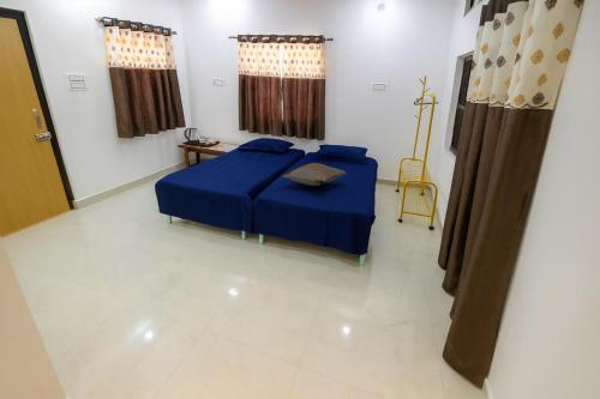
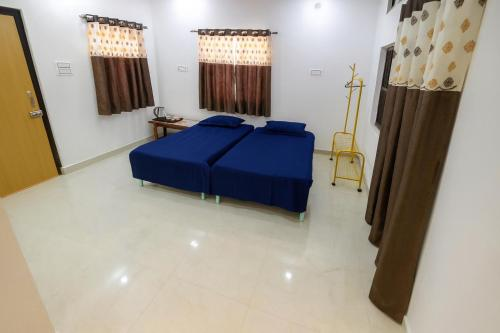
- decorative pillow (314, 174)
